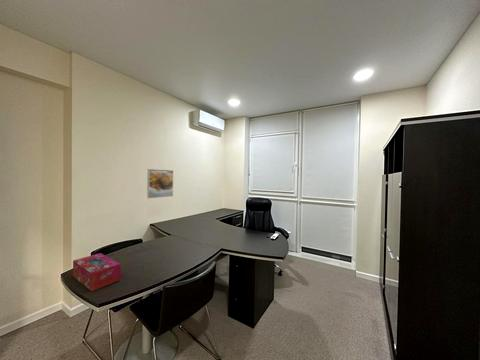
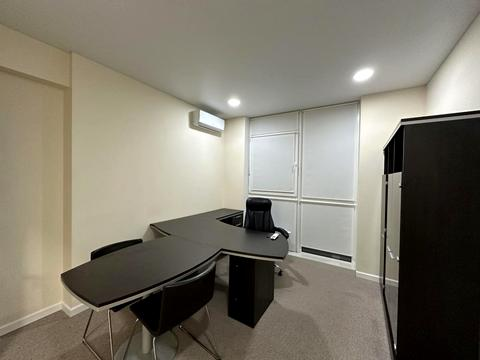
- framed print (161, 183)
- tissue box (96, 269)
